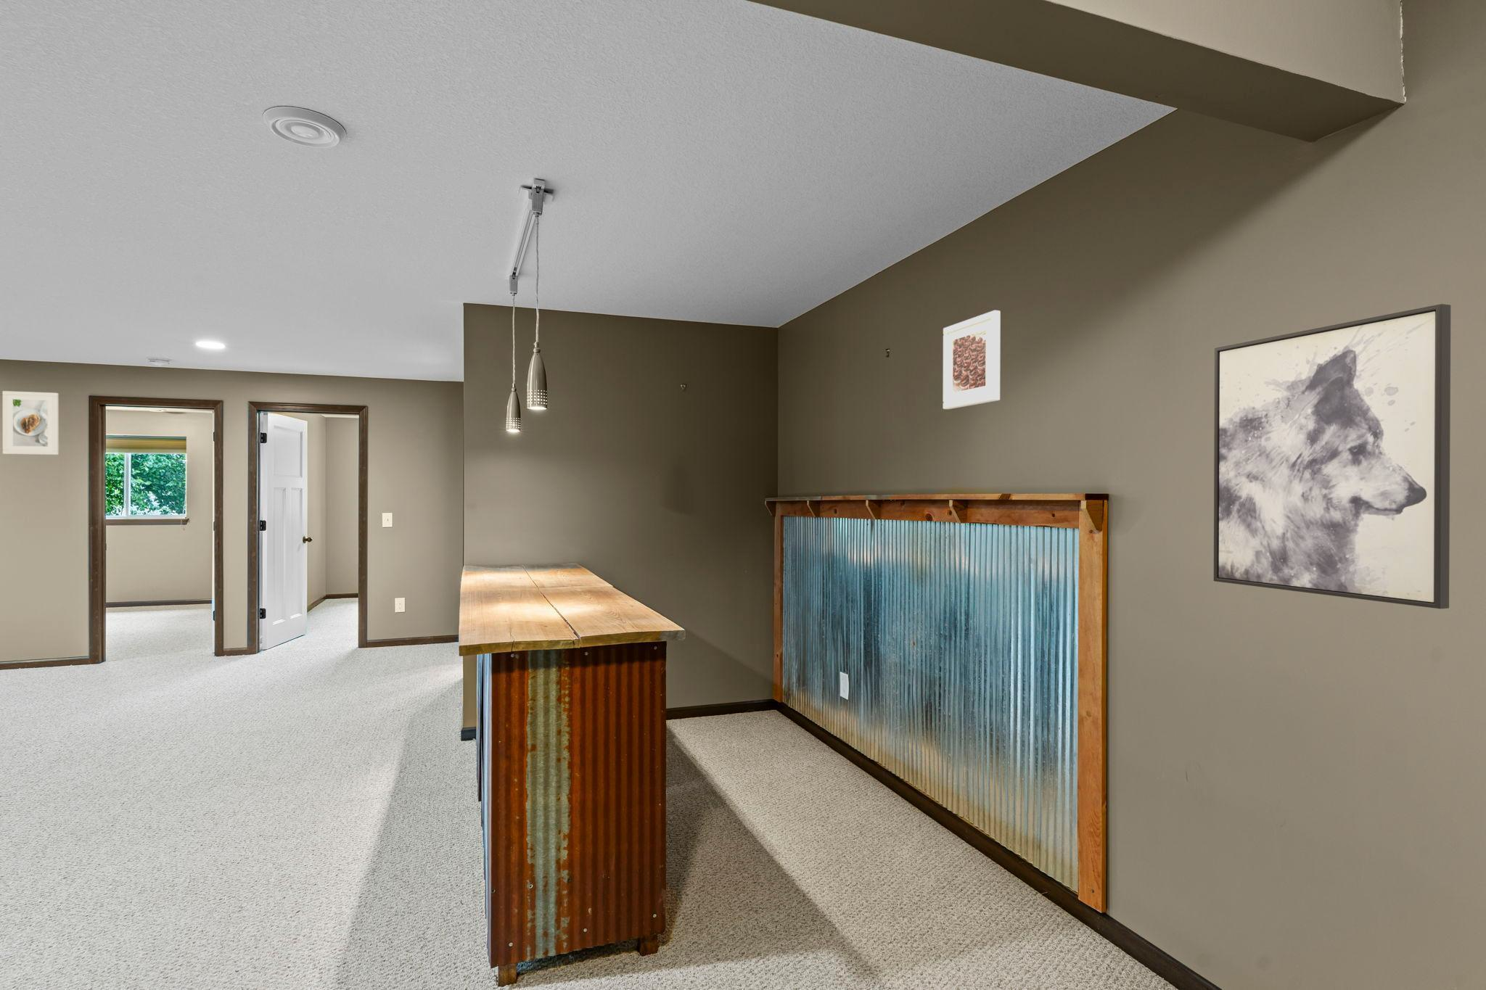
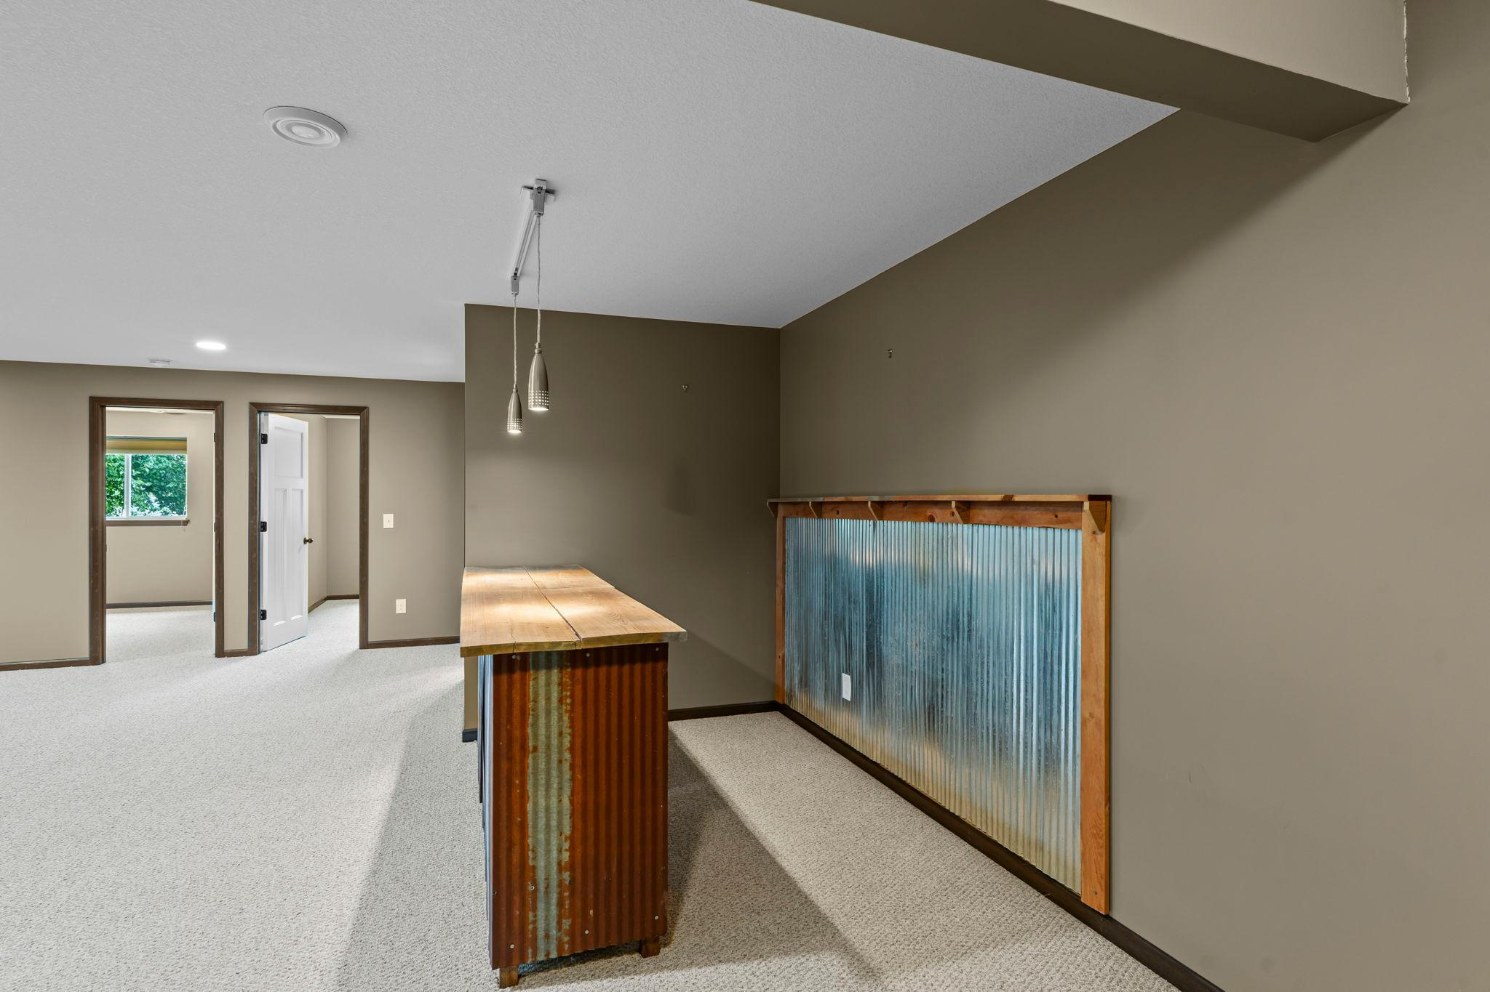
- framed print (31, 423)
- wall art (1316, 461)
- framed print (969, 362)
